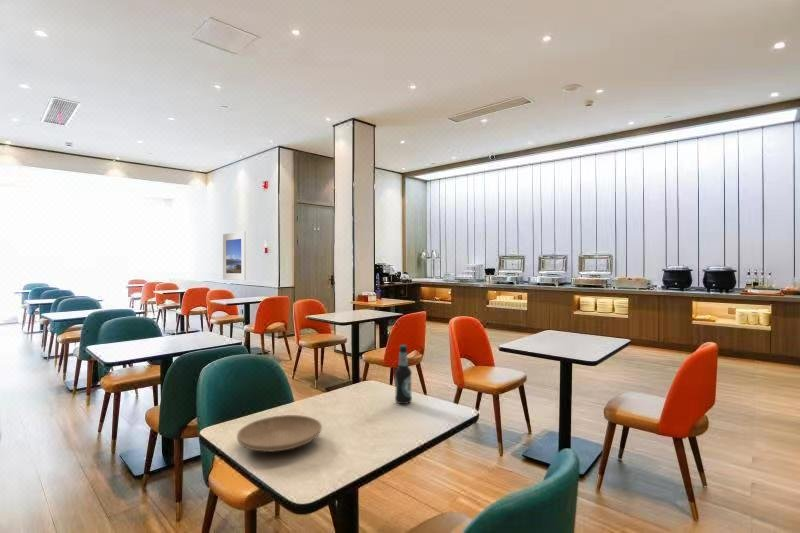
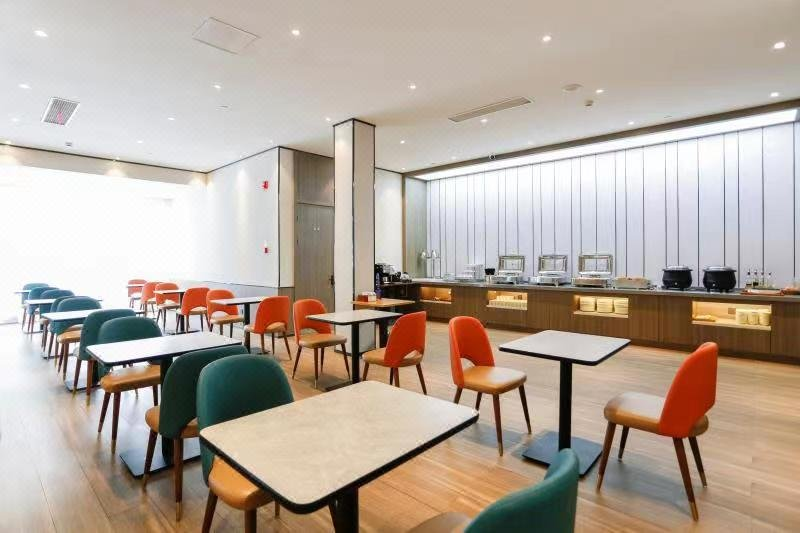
- bottle (403, 373)
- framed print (233, 256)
- plate (280, 435)
